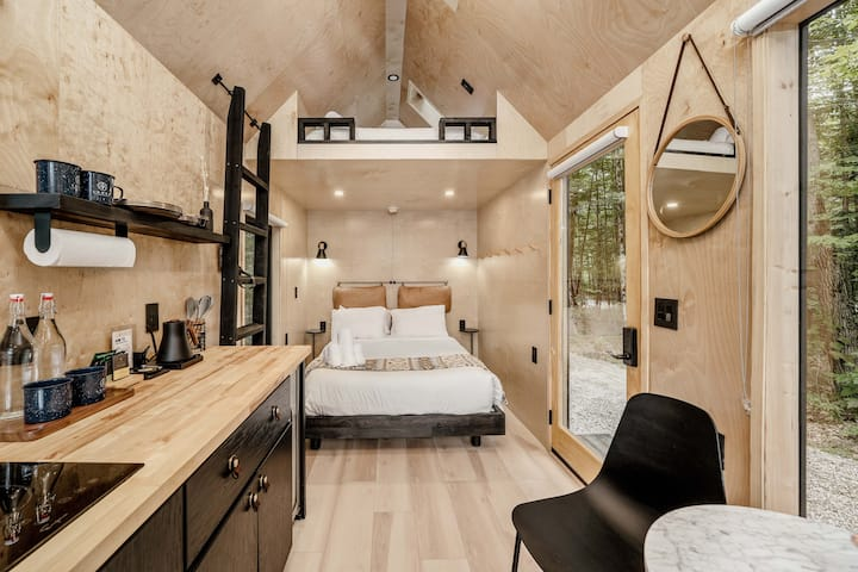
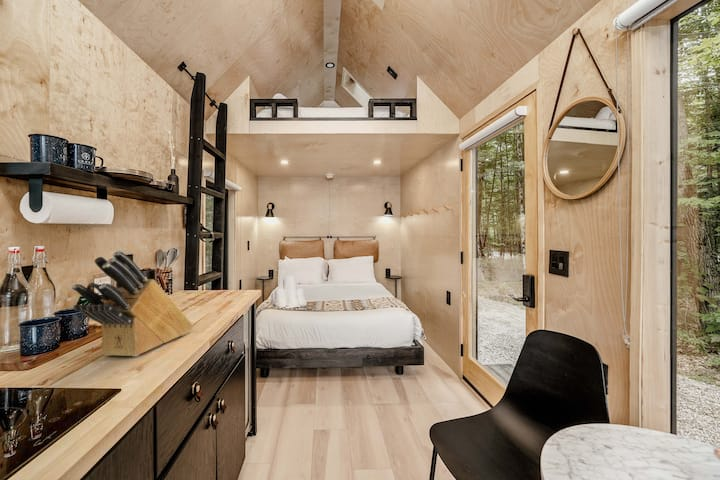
+ knife block (140, 298)
